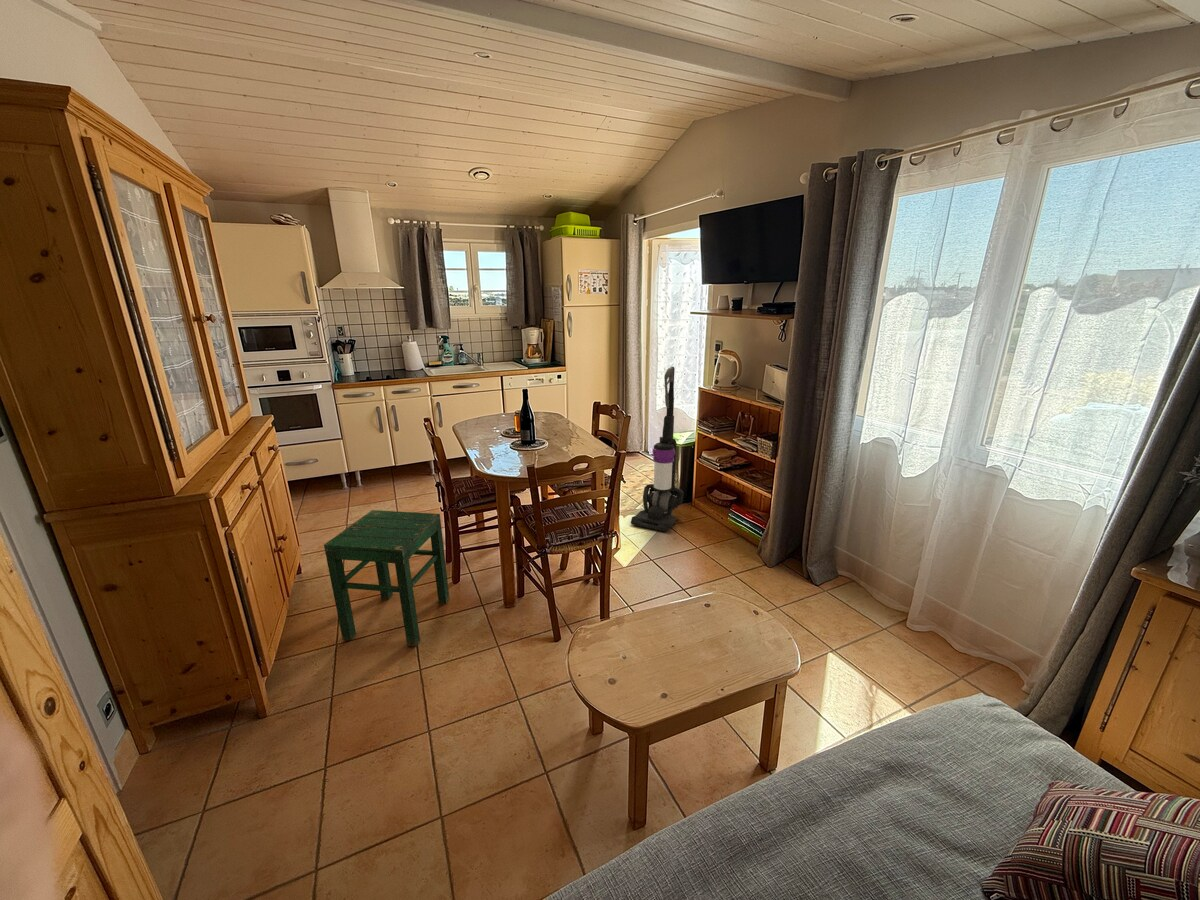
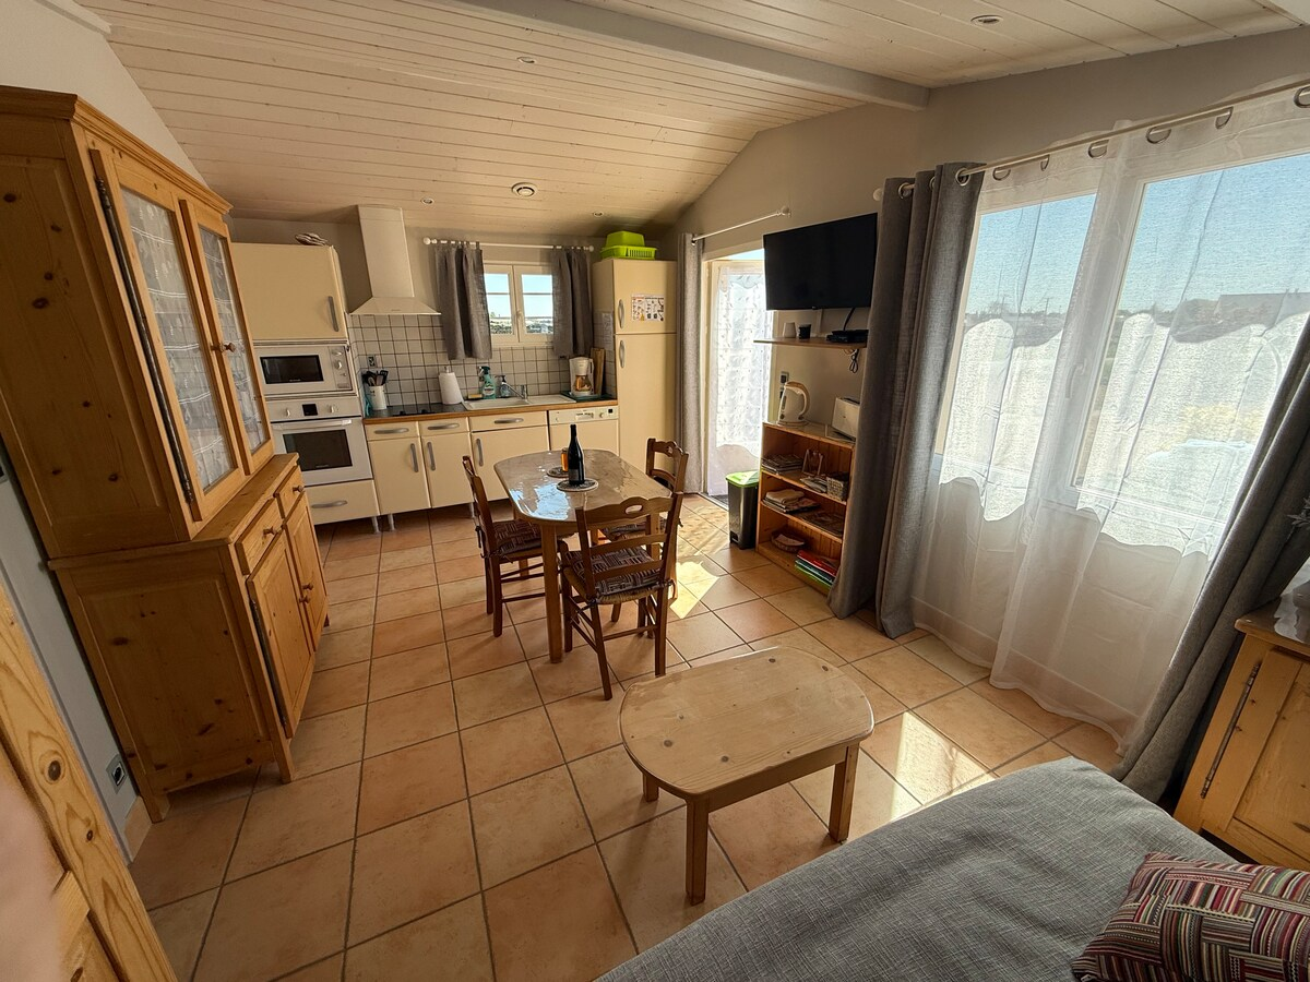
- stool (389, 574)
- vacuum cleaner (662, 446)
